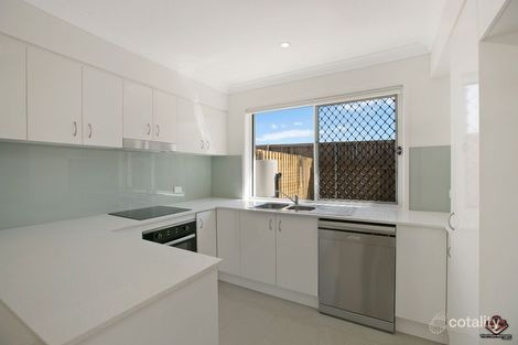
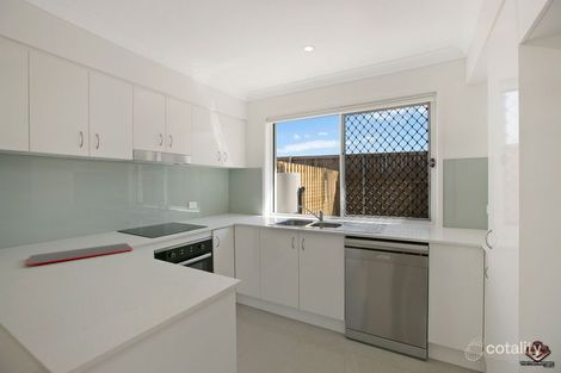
+ cutting board (84, 253)
